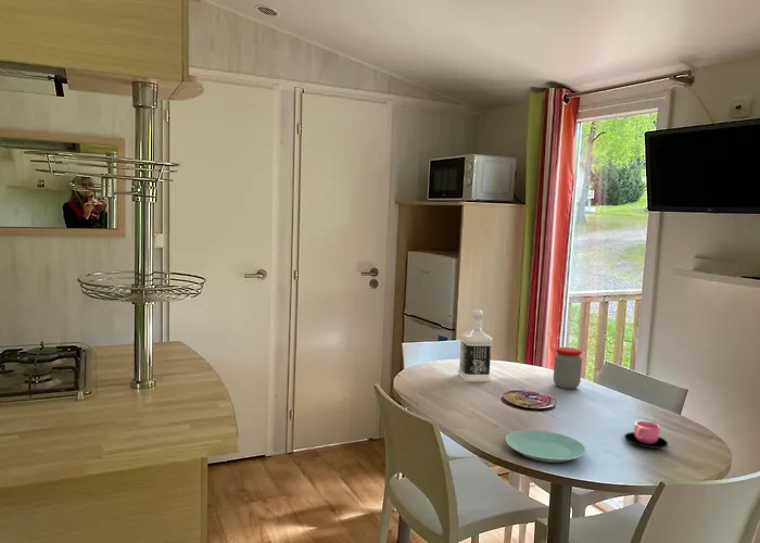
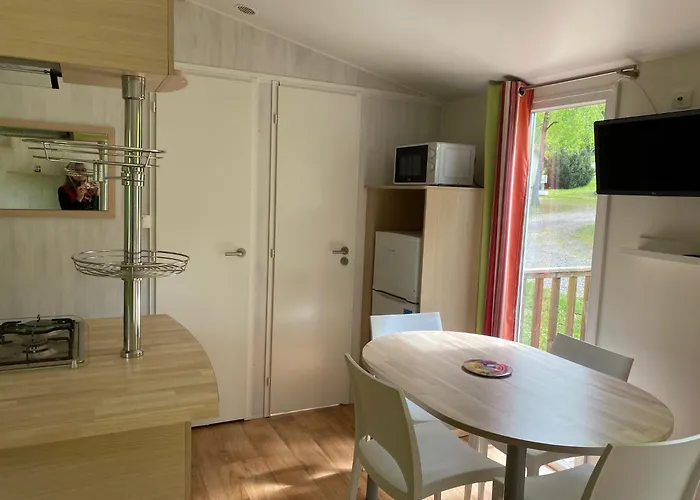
- plate (544, 447)
- cup (646, 434)
- jar (567, 367)
- bottle (476, 344)
